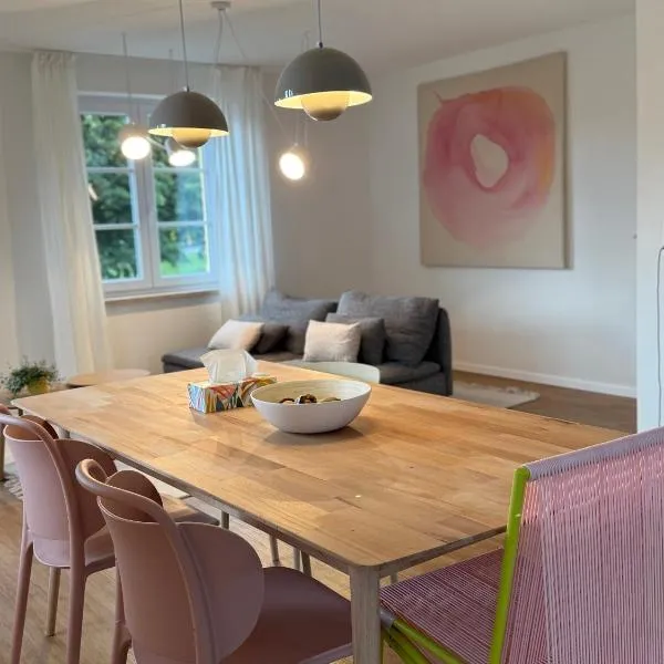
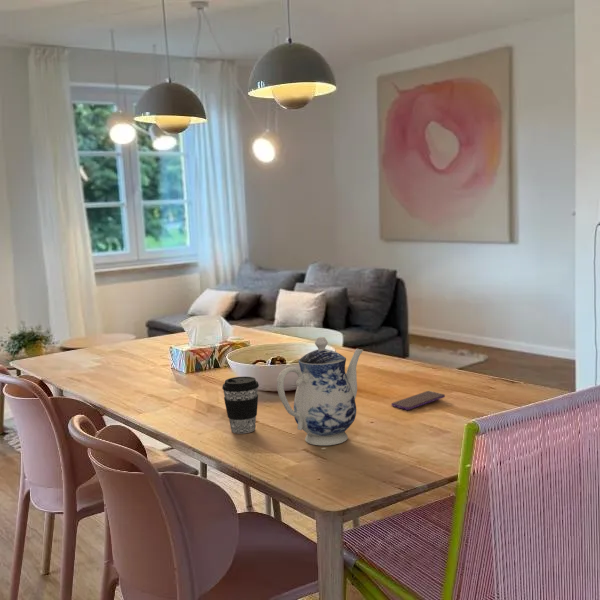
+ smartphone (418, 400)
+ coffee cup (241, 405)
+ teapot (323, 388)
